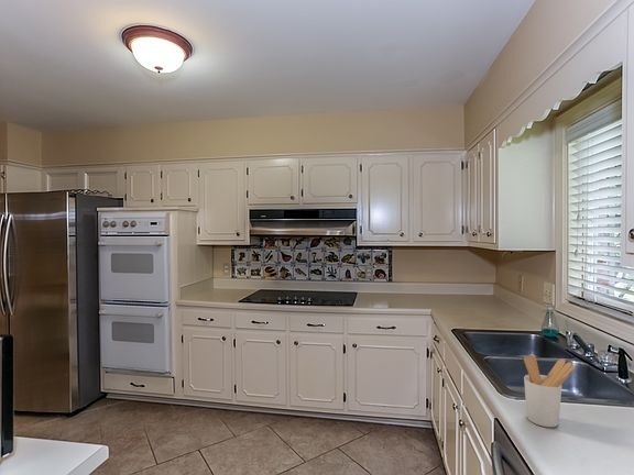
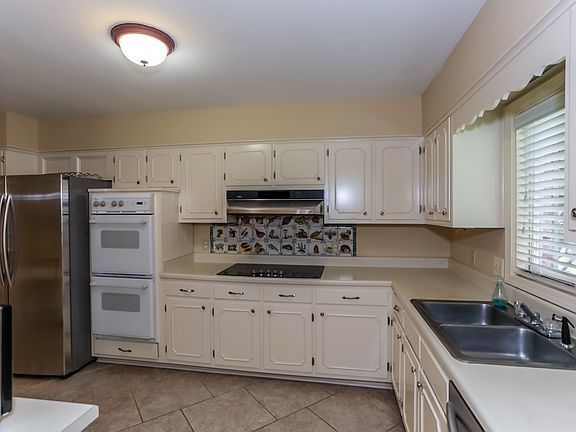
- utensil holder (549, 389)
